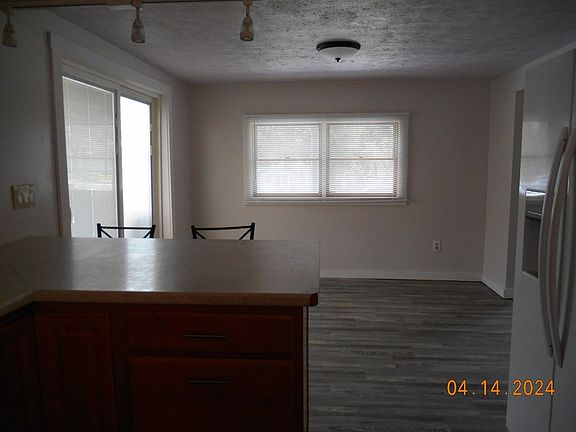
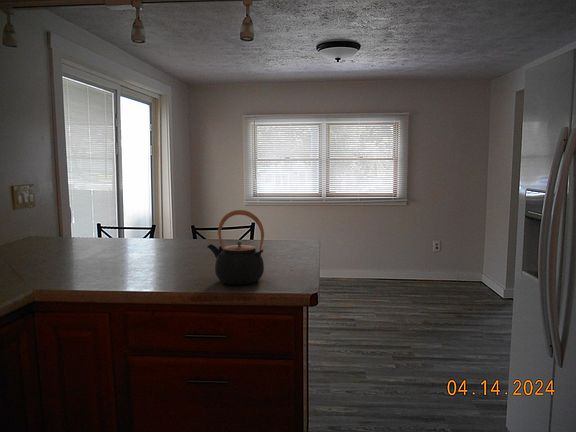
+ teapot (235, 245)
